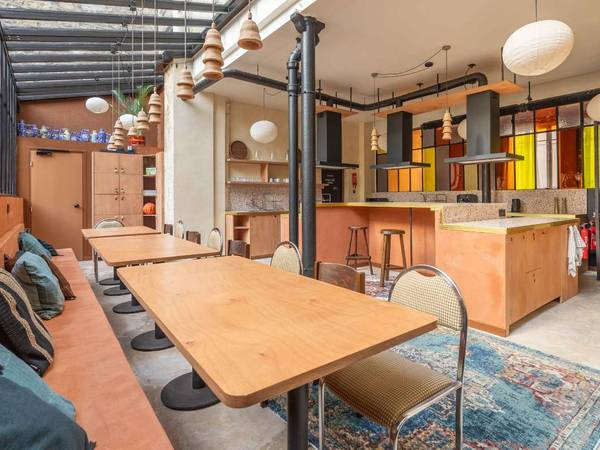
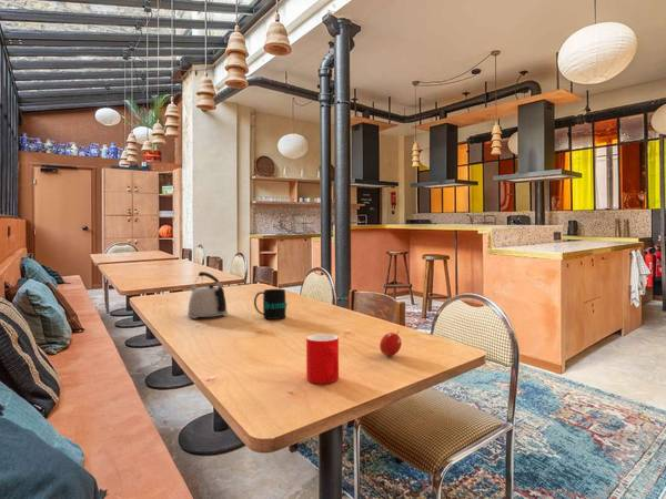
+ fruit (391, 343)
+ cup (325, 359)
+ kettle (206, 293)
+ mug (270, 304)
